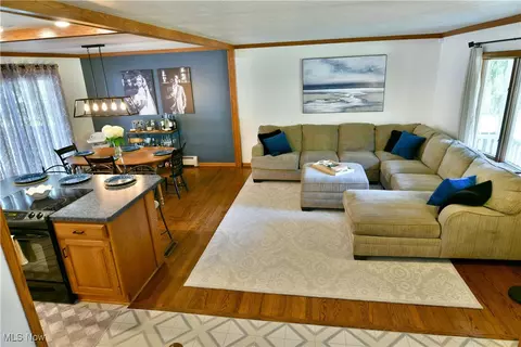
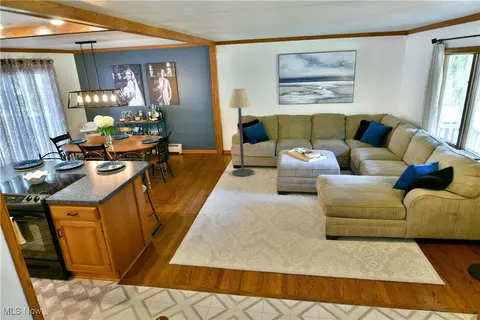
+ floor lamp (240, 132)
